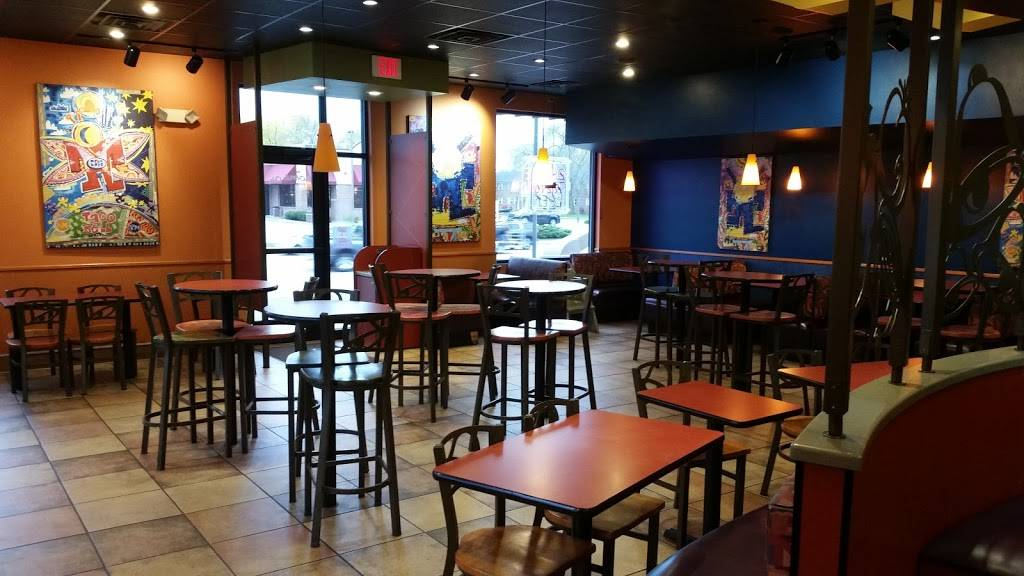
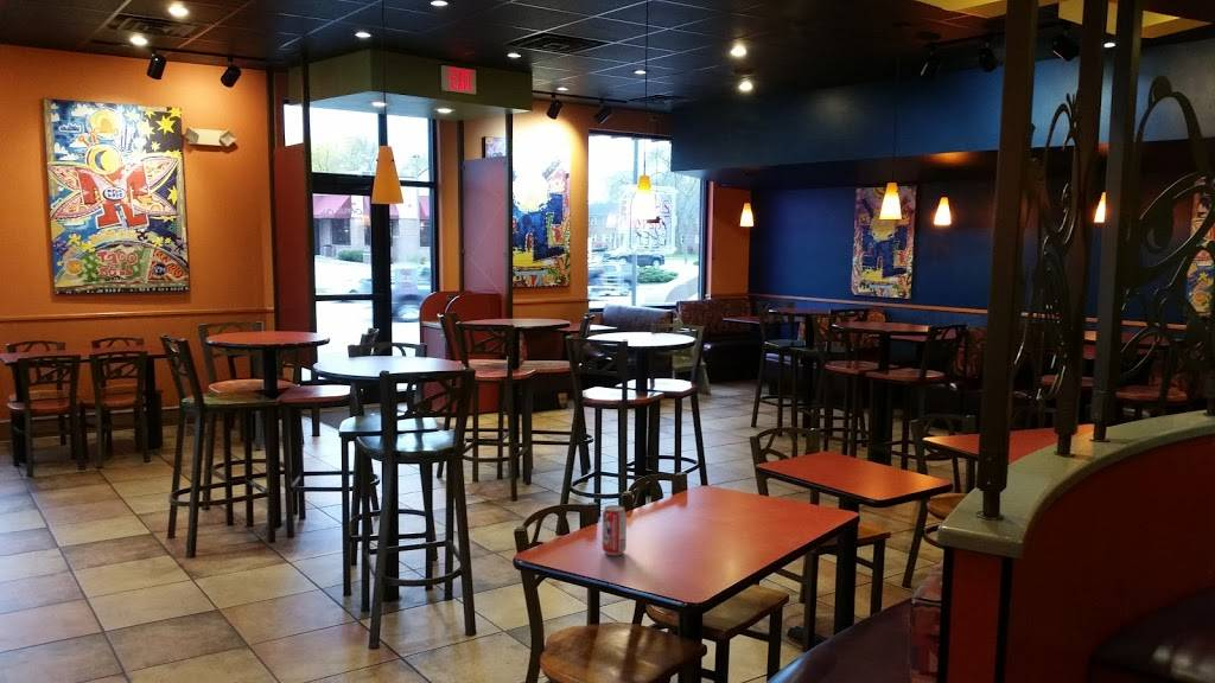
+ beverage can (613, 530)
